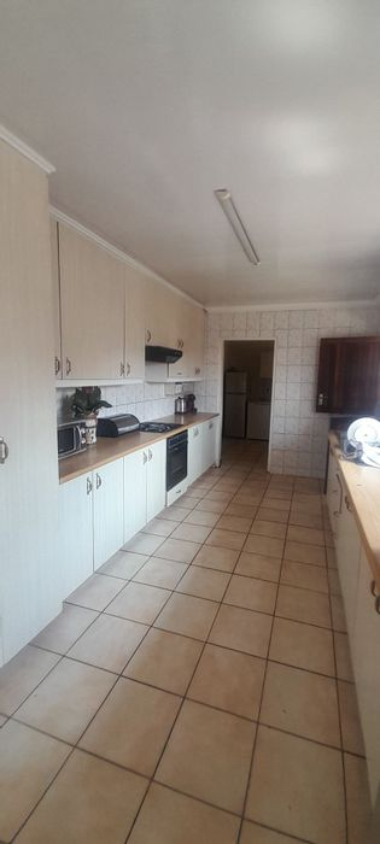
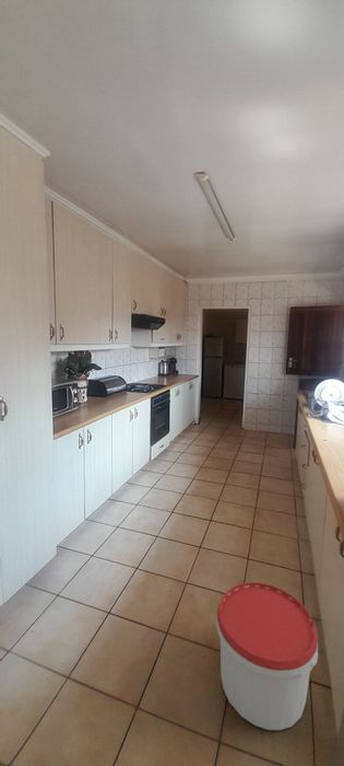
+ bucket (263, 649)
